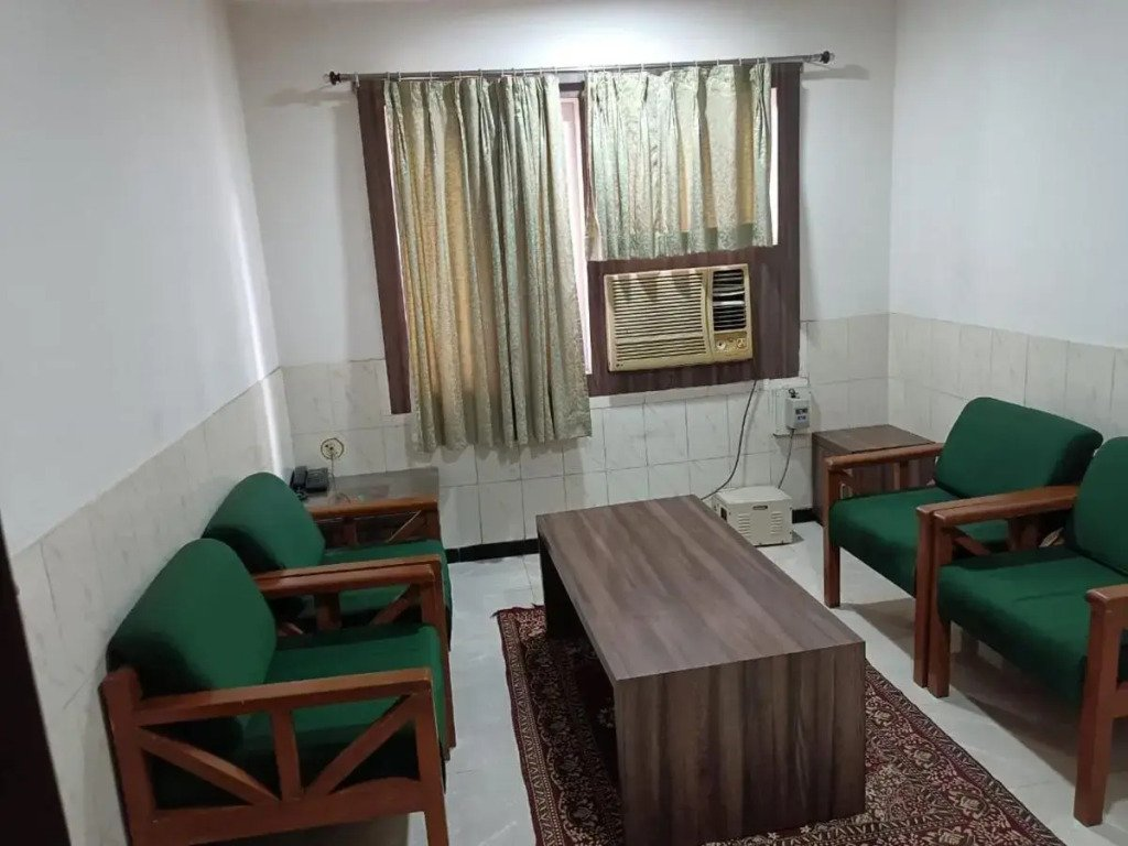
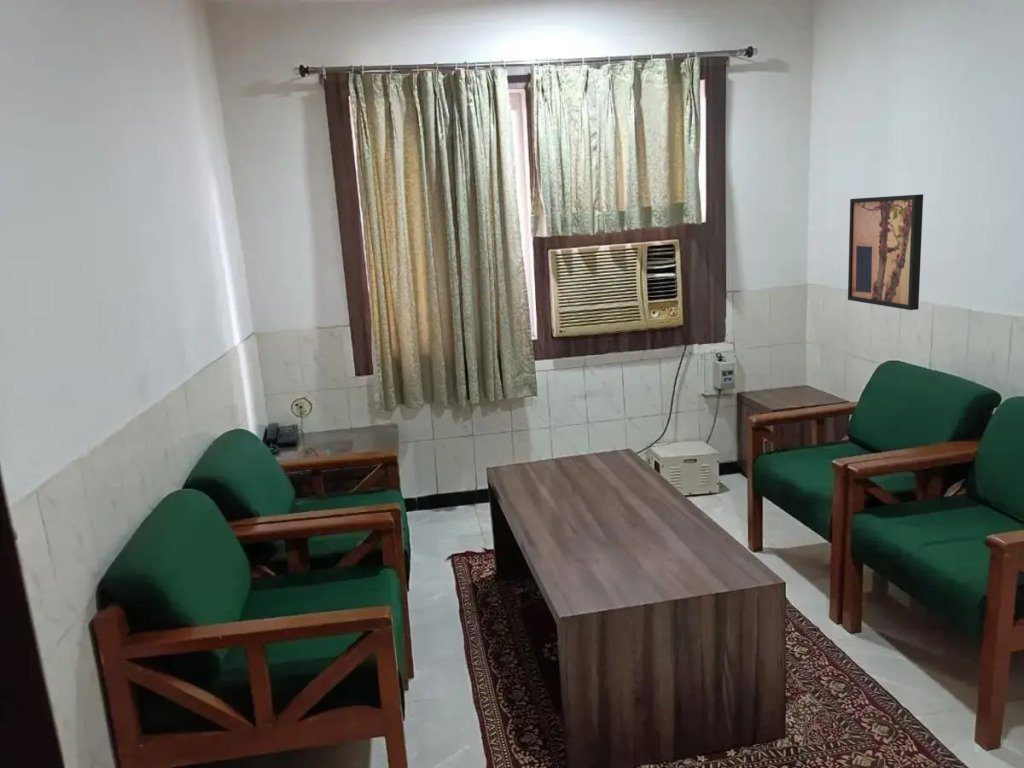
+ wall art (882, 251)
